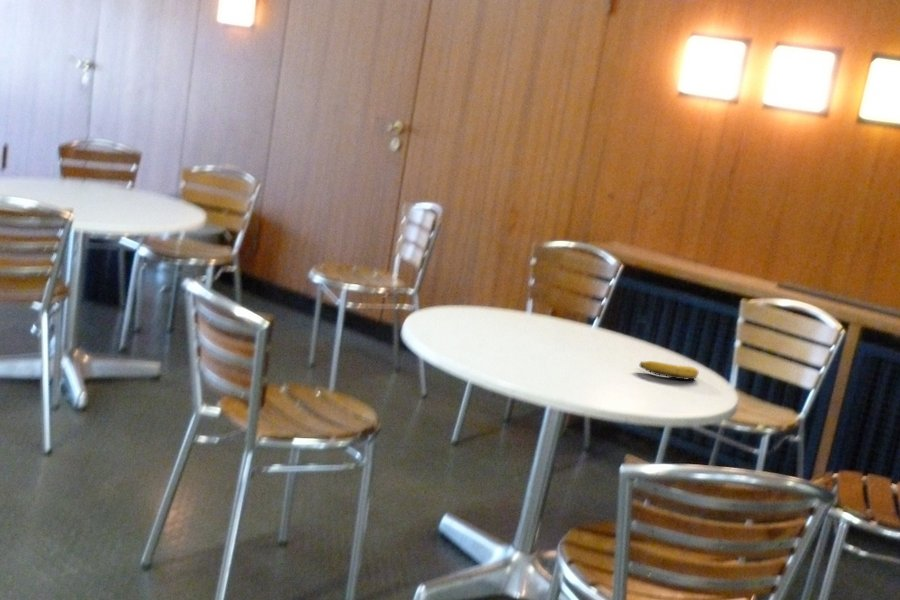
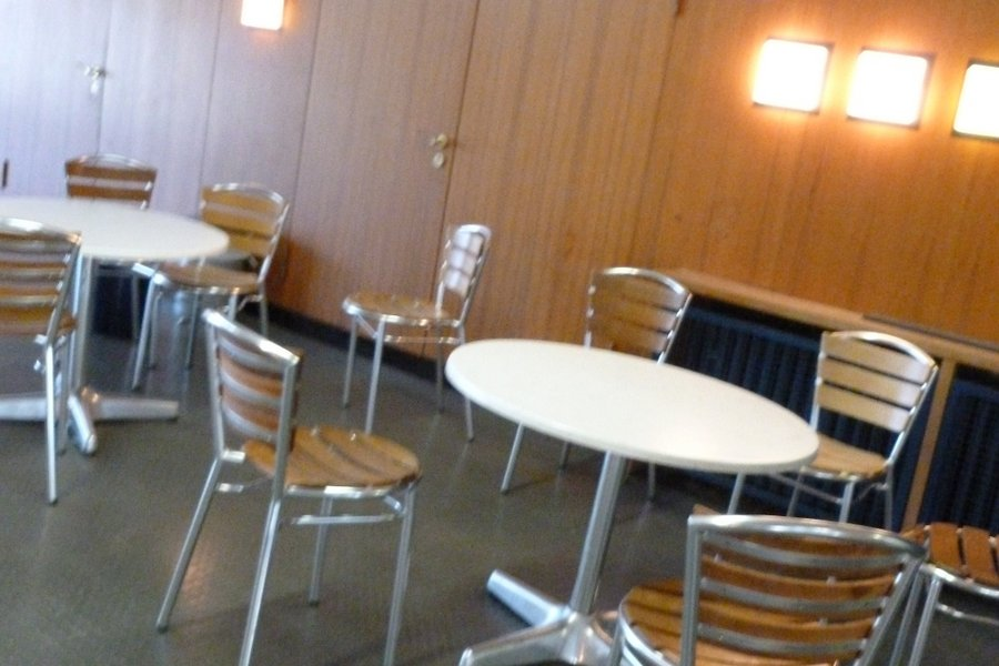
- banana (675, 368)
